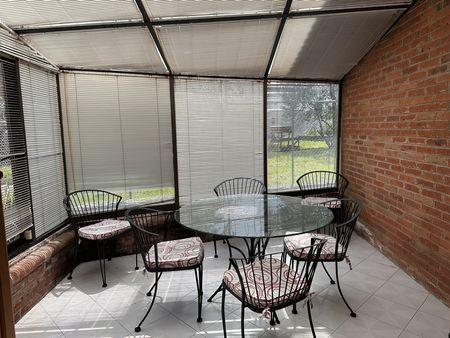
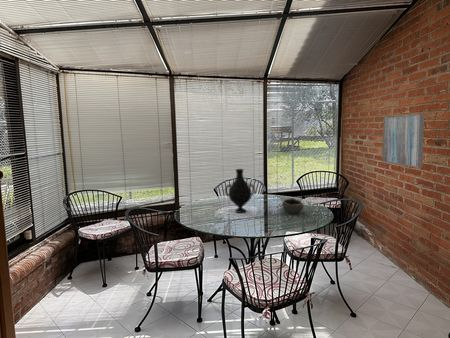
+ vase (240, 190)
+ bowl (293, 206)
+ wall art (401, 140)
